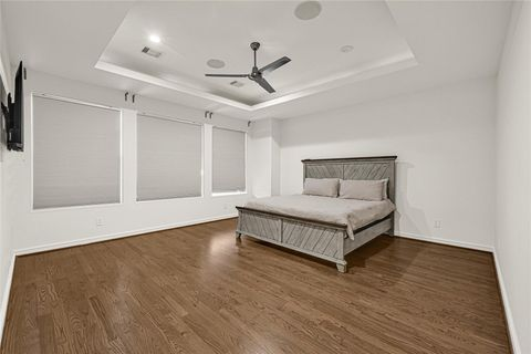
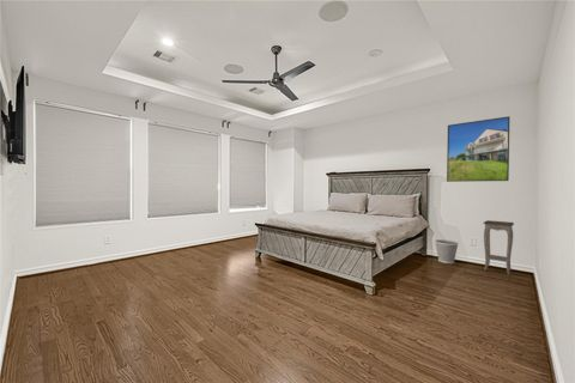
+ accent table (489, 245)
+ wastebasket (446, 251)
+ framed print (476, 151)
